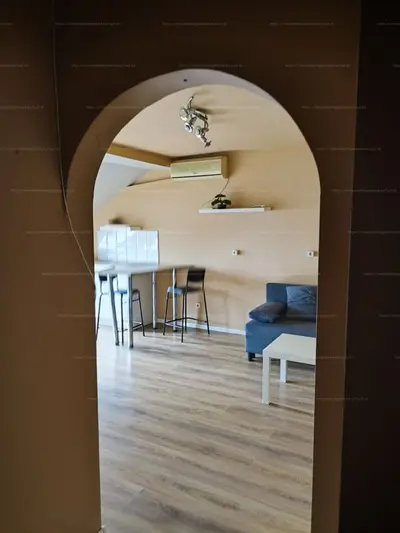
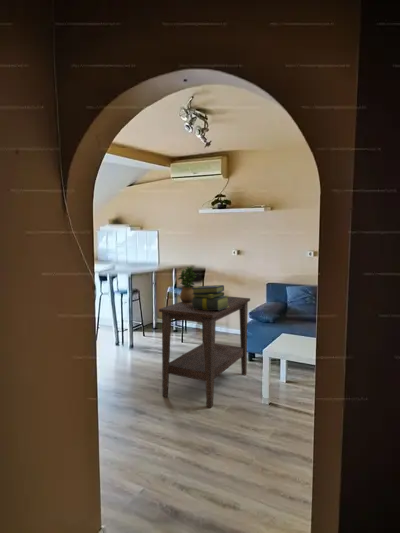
+ stack of books (209, 296)
+ potted plant (187, 284)
+ side table (207, 344)
